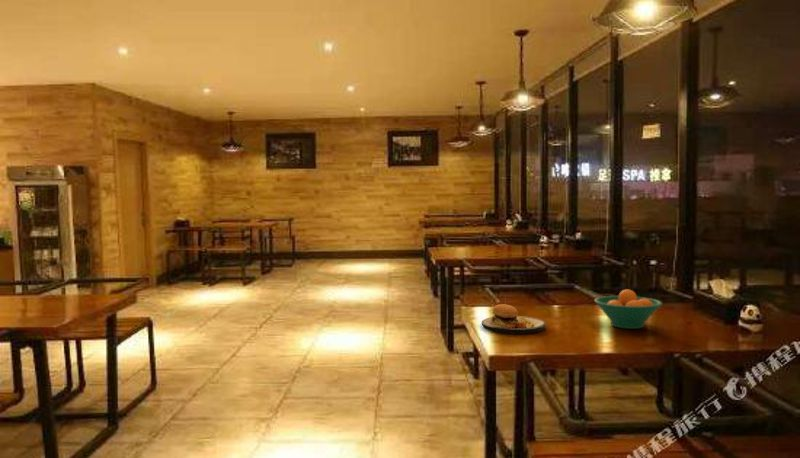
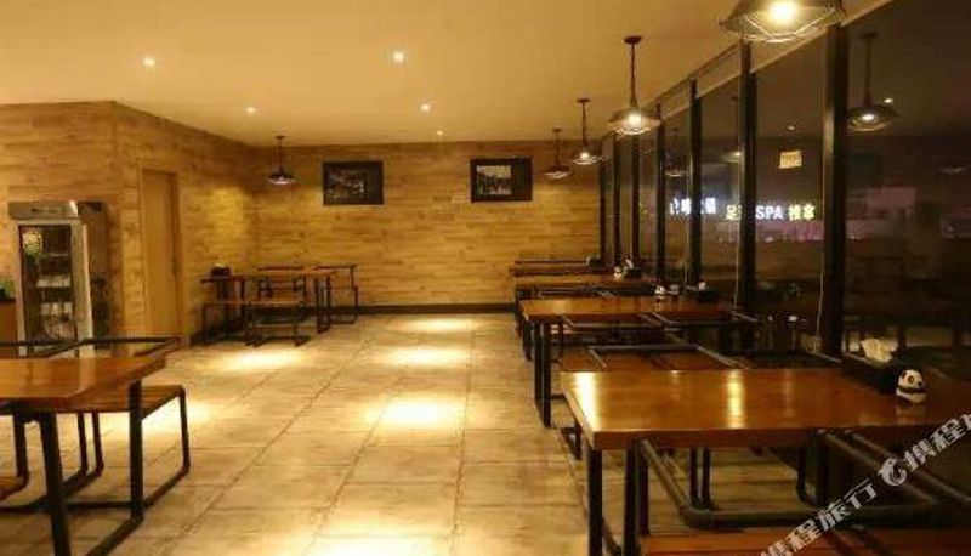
- plate (513, 310)
- fruit bowl (627, 307)
